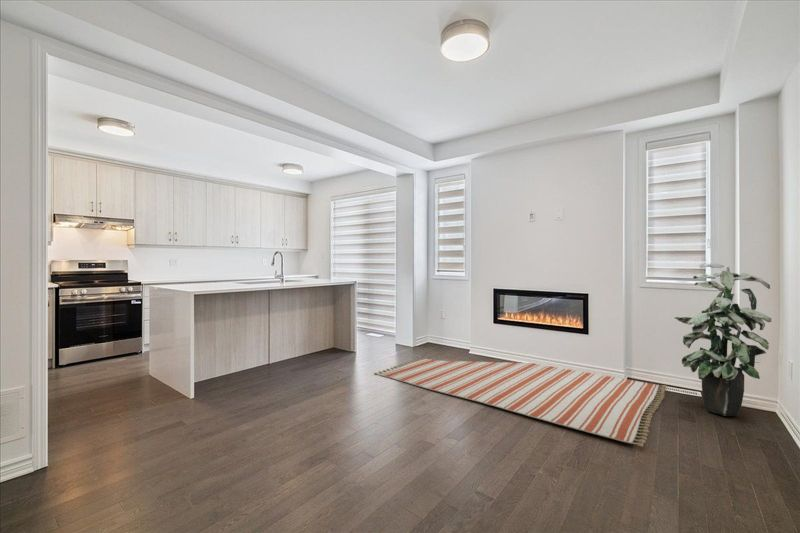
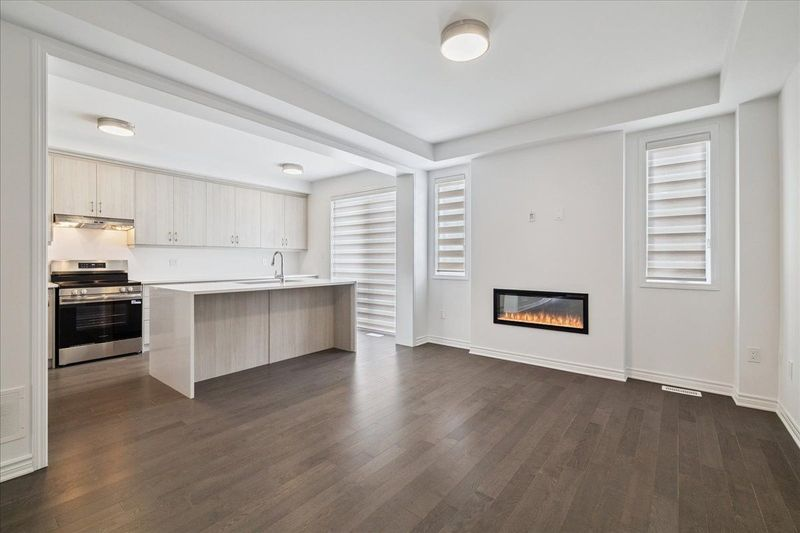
- indoor plant (719, 337)
- rug (512, 379)
